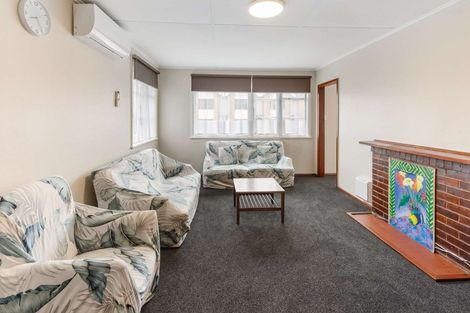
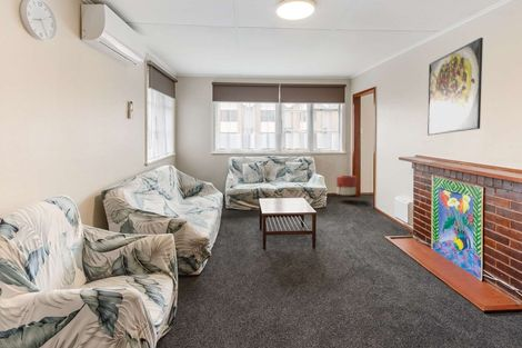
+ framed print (451, 92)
+ planter (345, 188)
